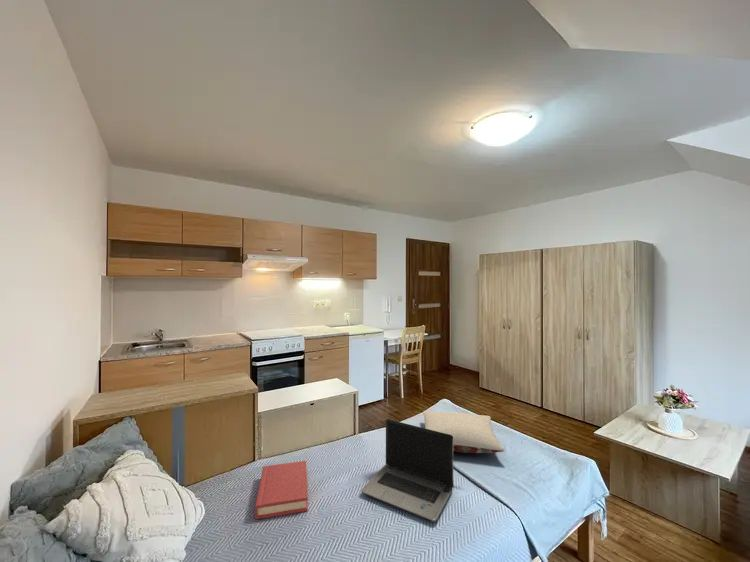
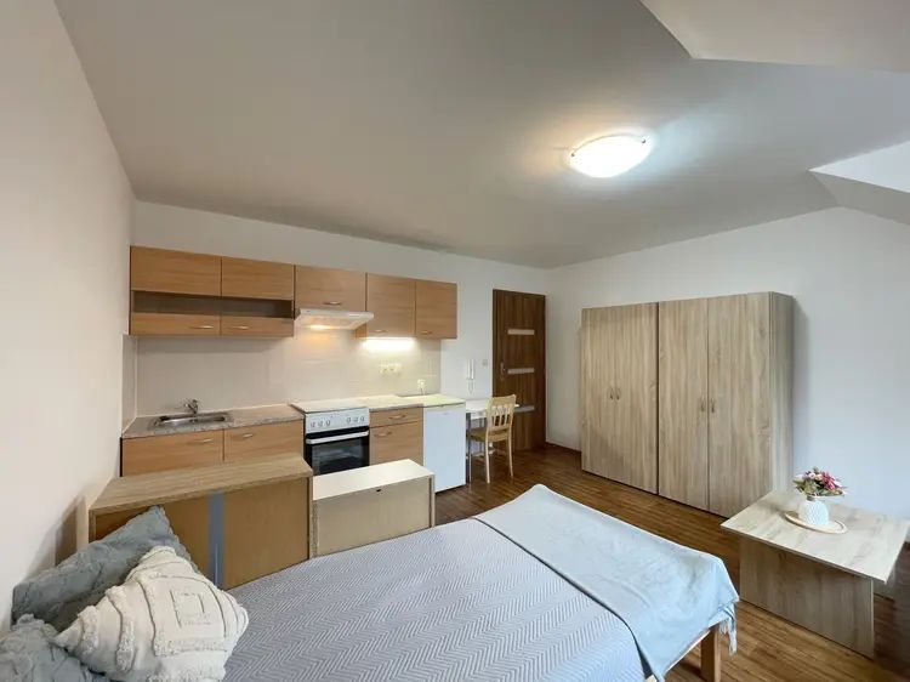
- laptop computer (407, 464)
- hardback book (283, 486)
- pillow (458, 428)
